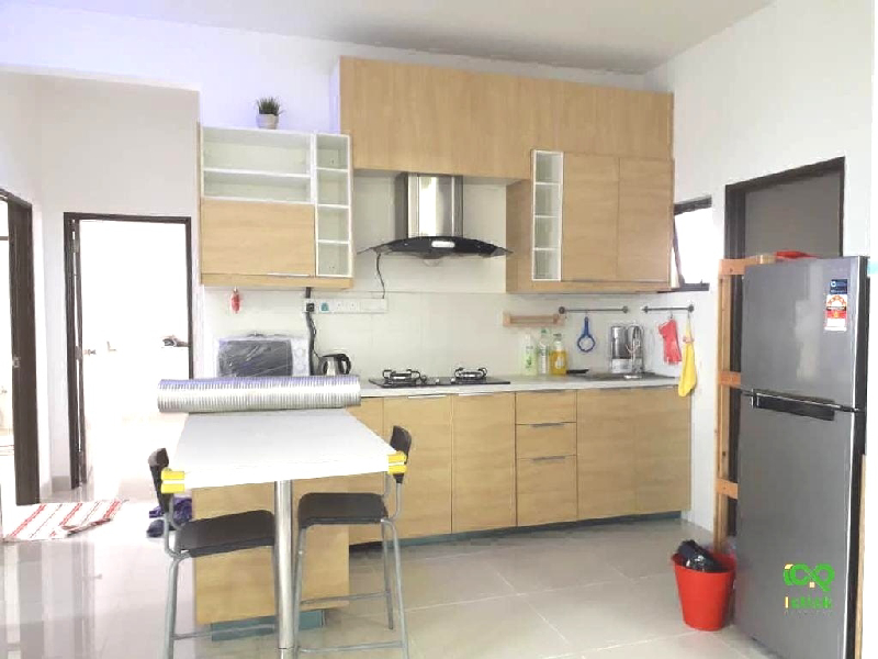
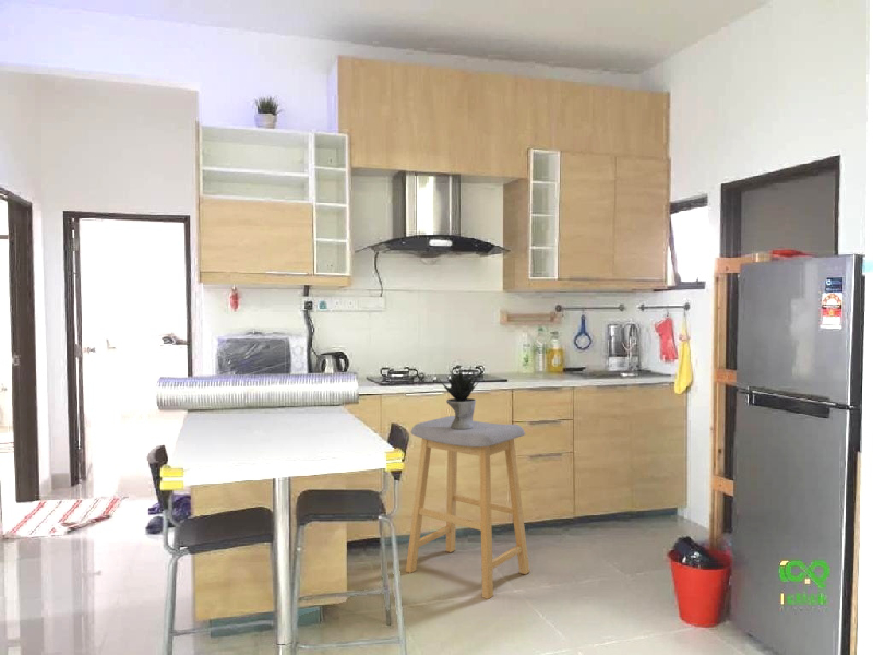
+ potted plant (461, 394)
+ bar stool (467, 498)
